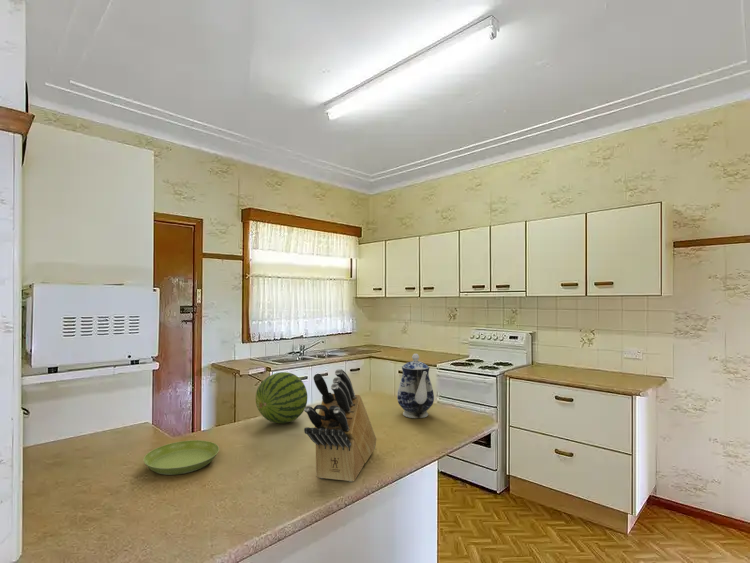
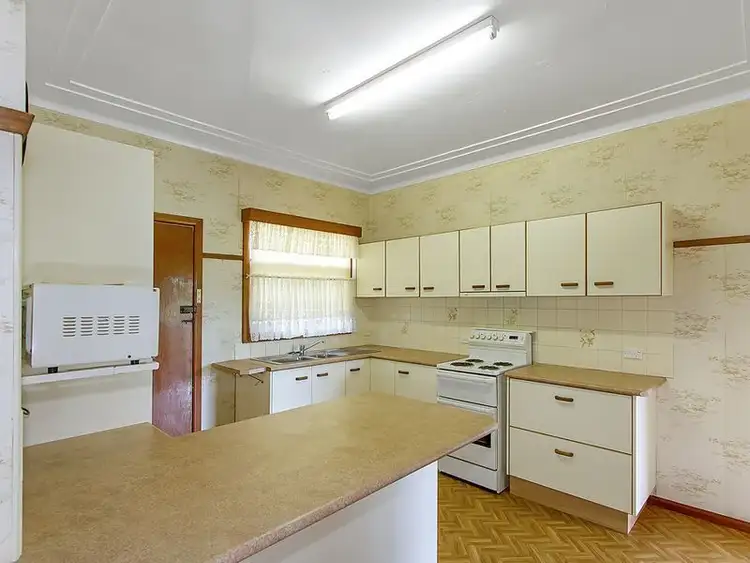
- saucer (182, 458)
- fruit (281, 397)
- teapot (415, 384)
- knife block (343, 415)
